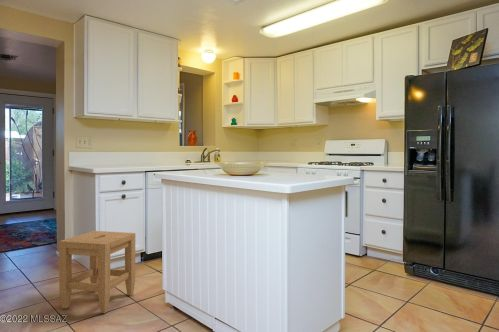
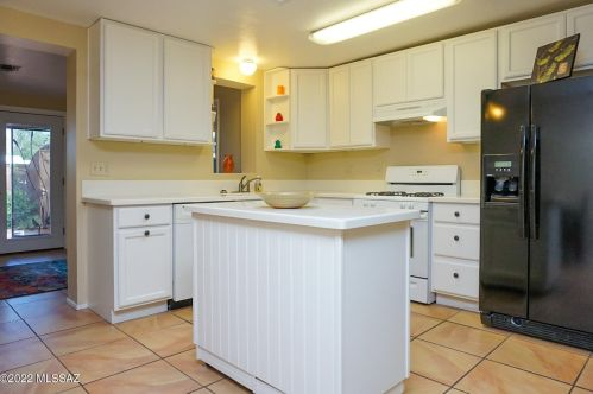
- stool (99, 268)
